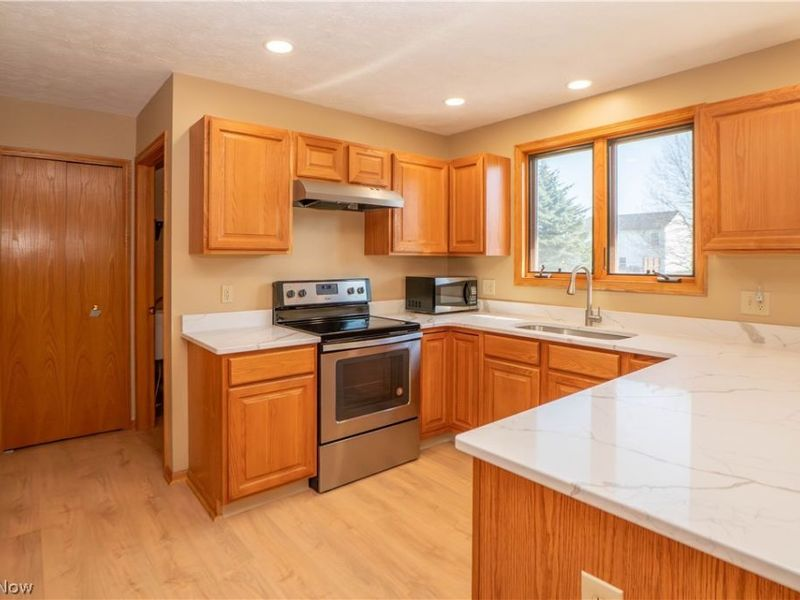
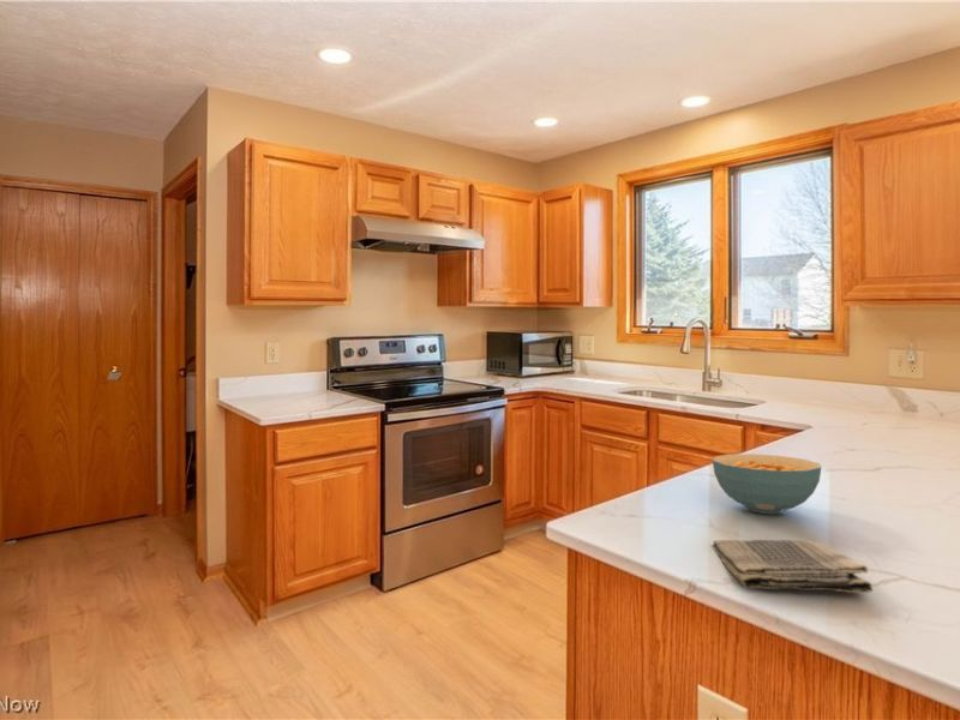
+ cereal bowl (764, 486)
+ dish towel (785, 559)
